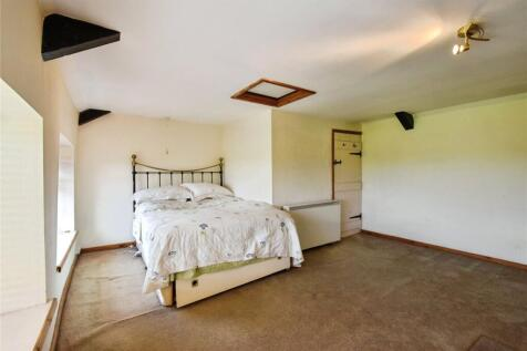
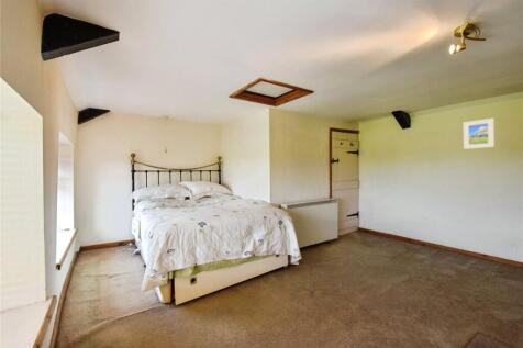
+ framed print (478, 134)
